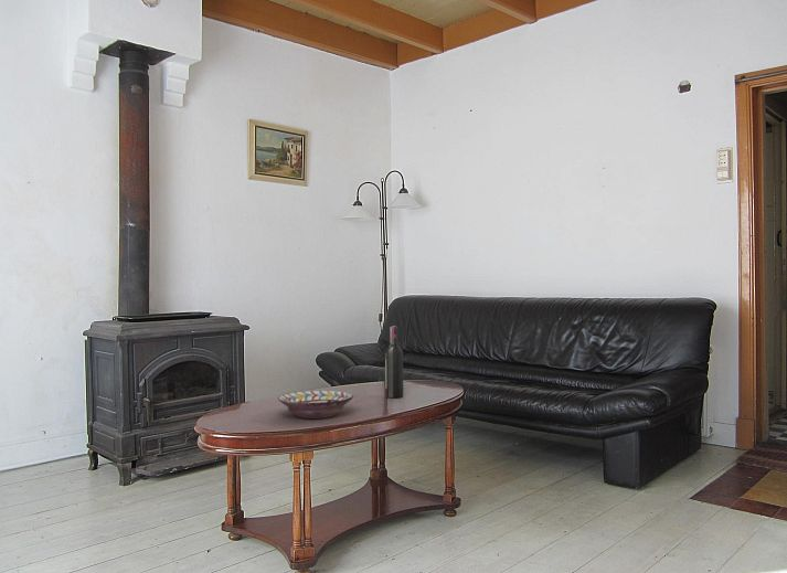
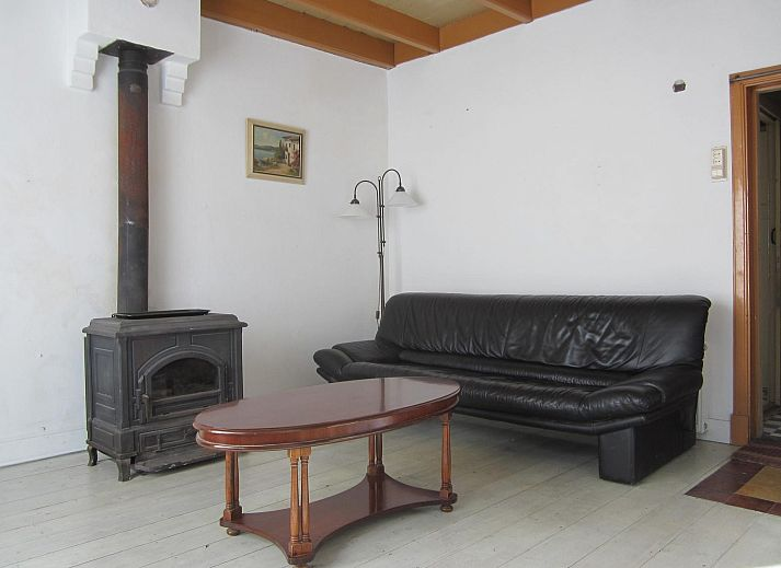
- wine bottle (394, 361)
- decorative bowl (316, 405)
